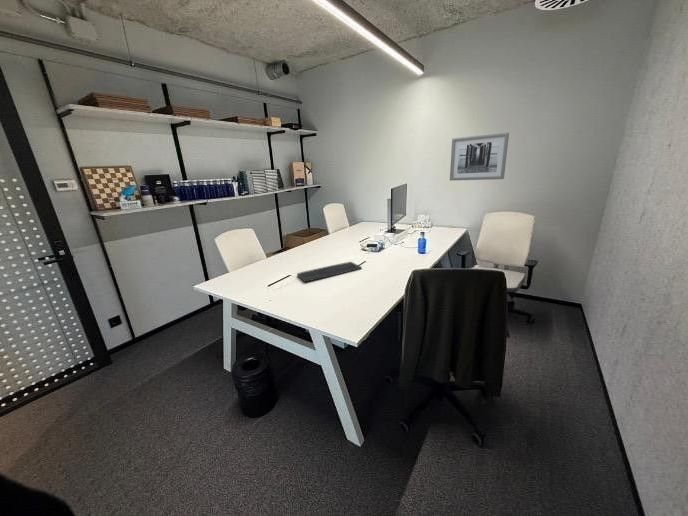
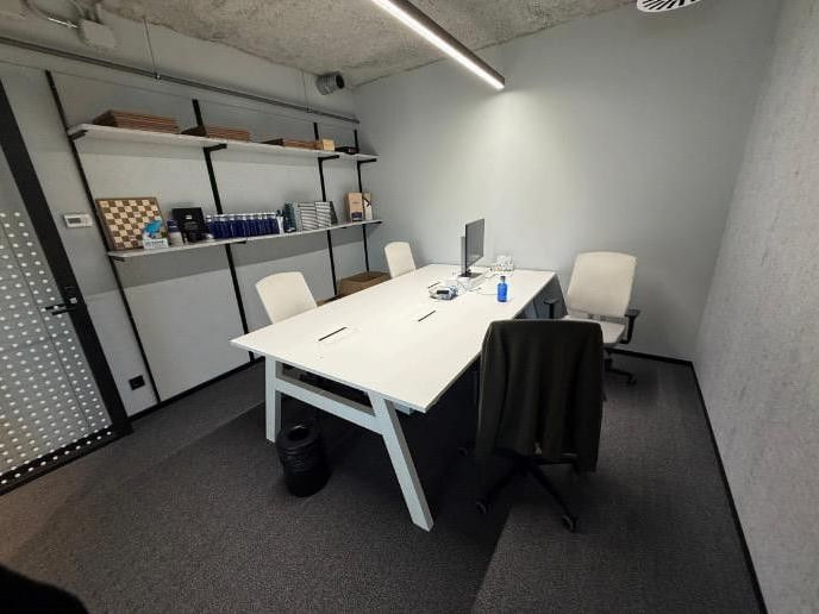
- wall art (477, 158)
- keyboard (329, 270)
